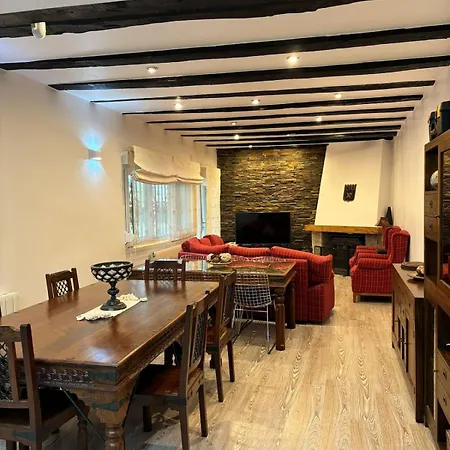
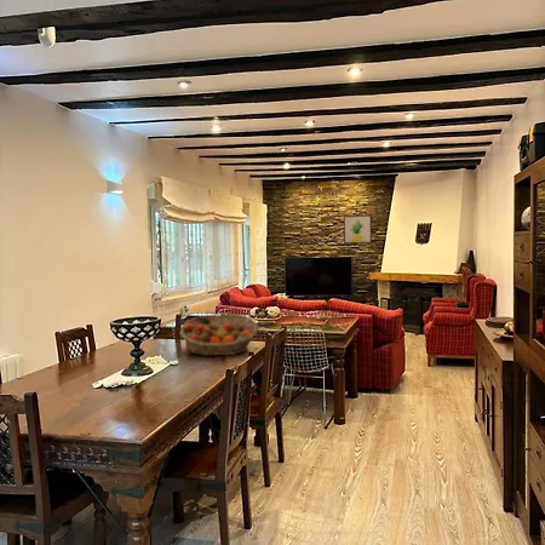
+ wall art (357, 229)
+ fruit basket (219, 334)
